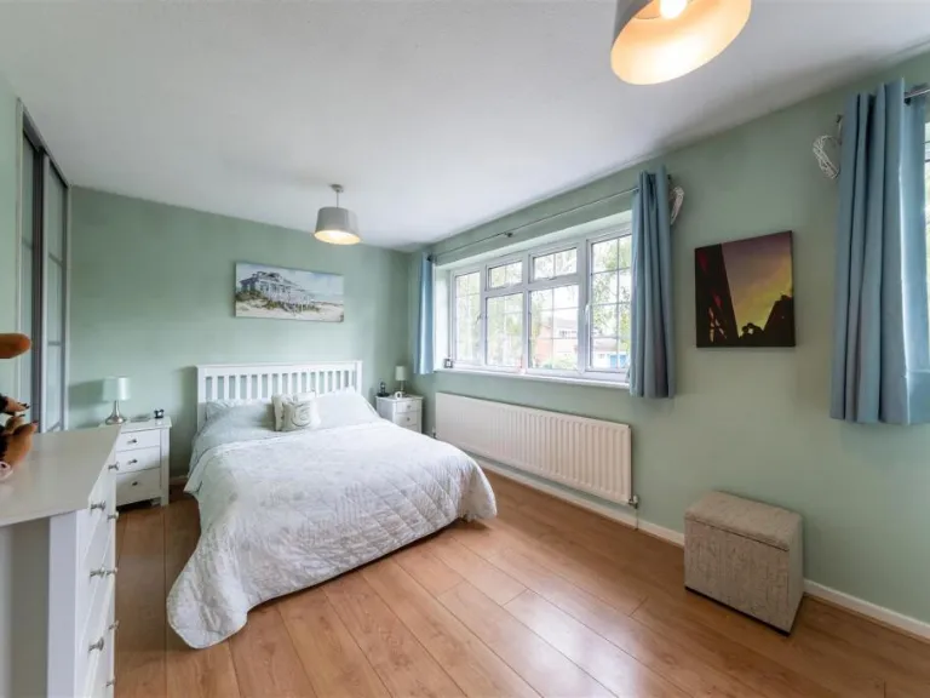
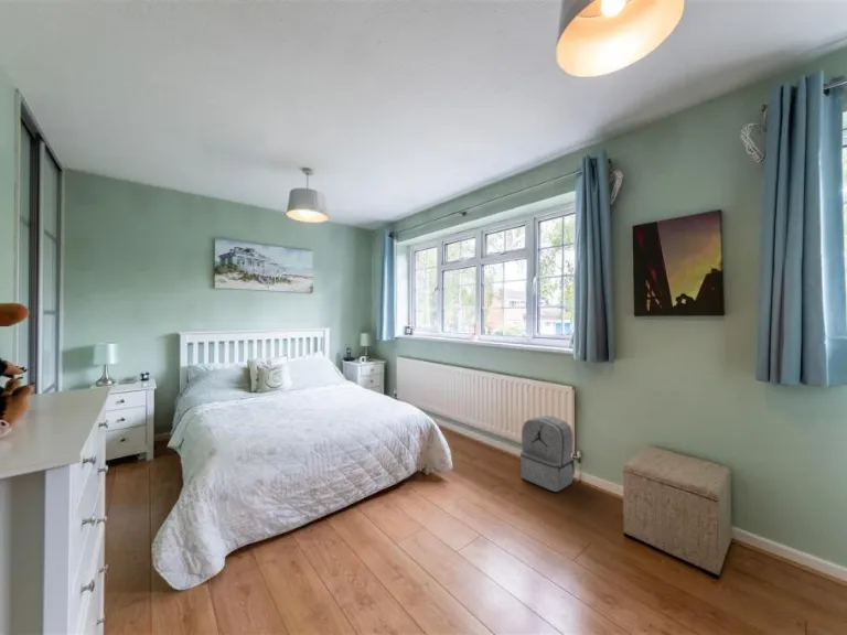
+ backpack (548, 448)
